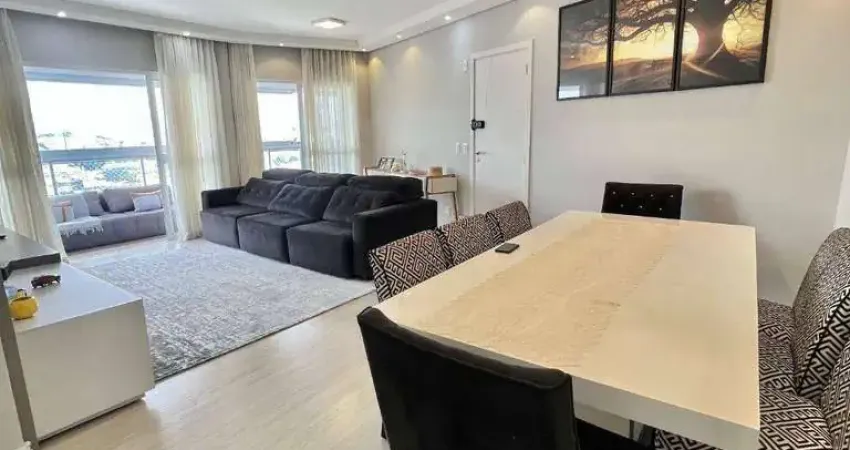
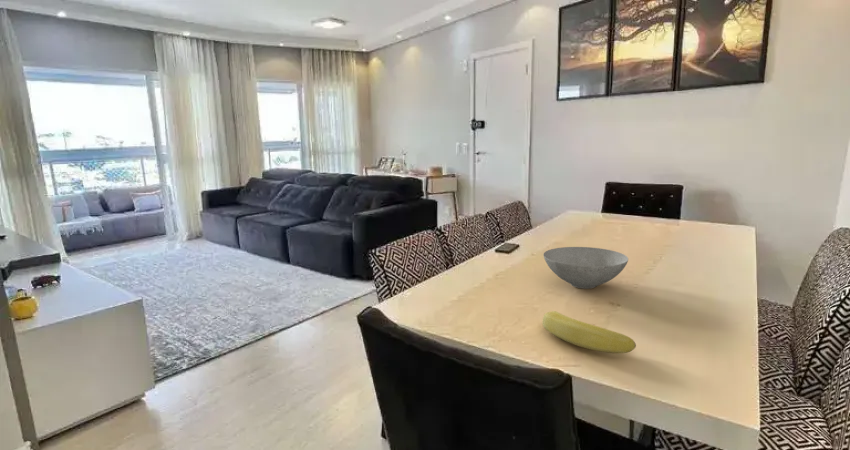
+ bowl (584, 270)
+ banana (587, 325)
